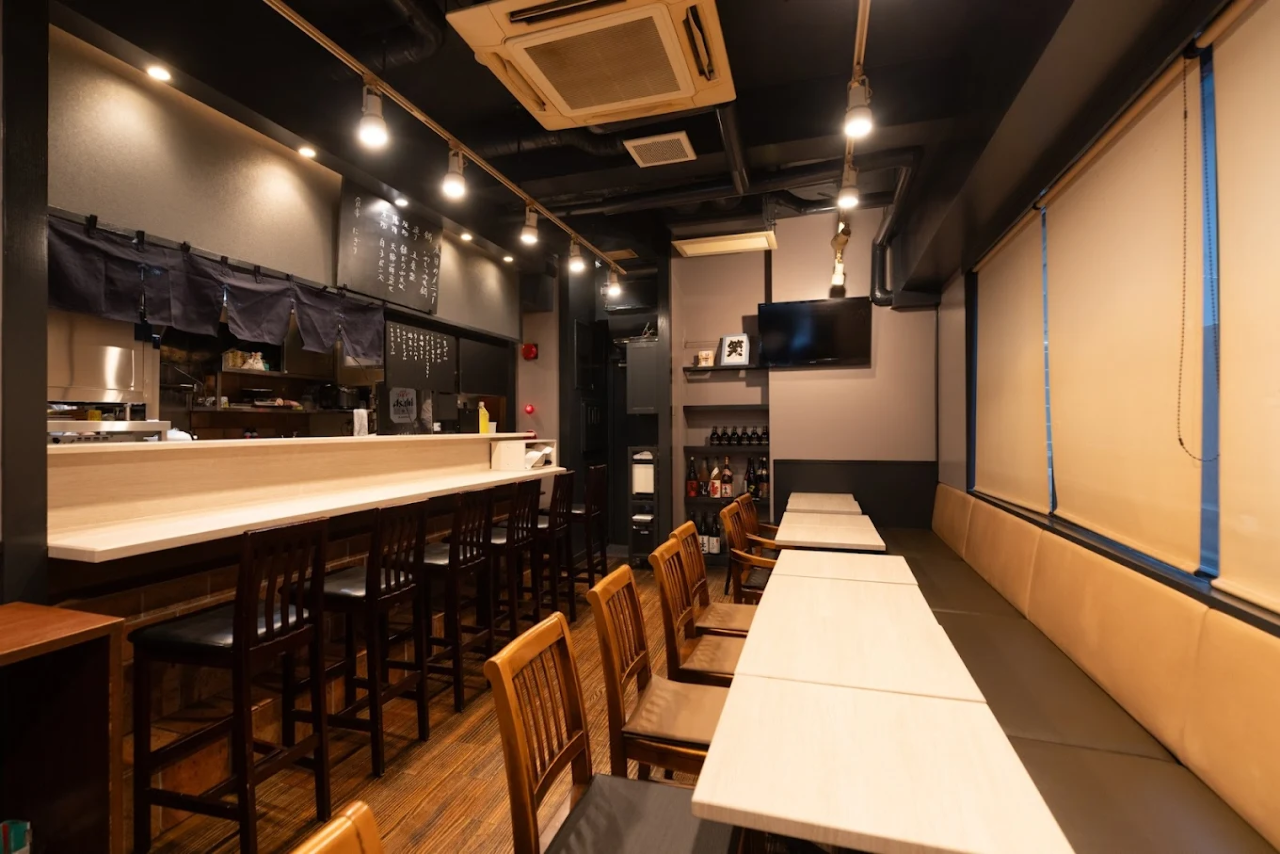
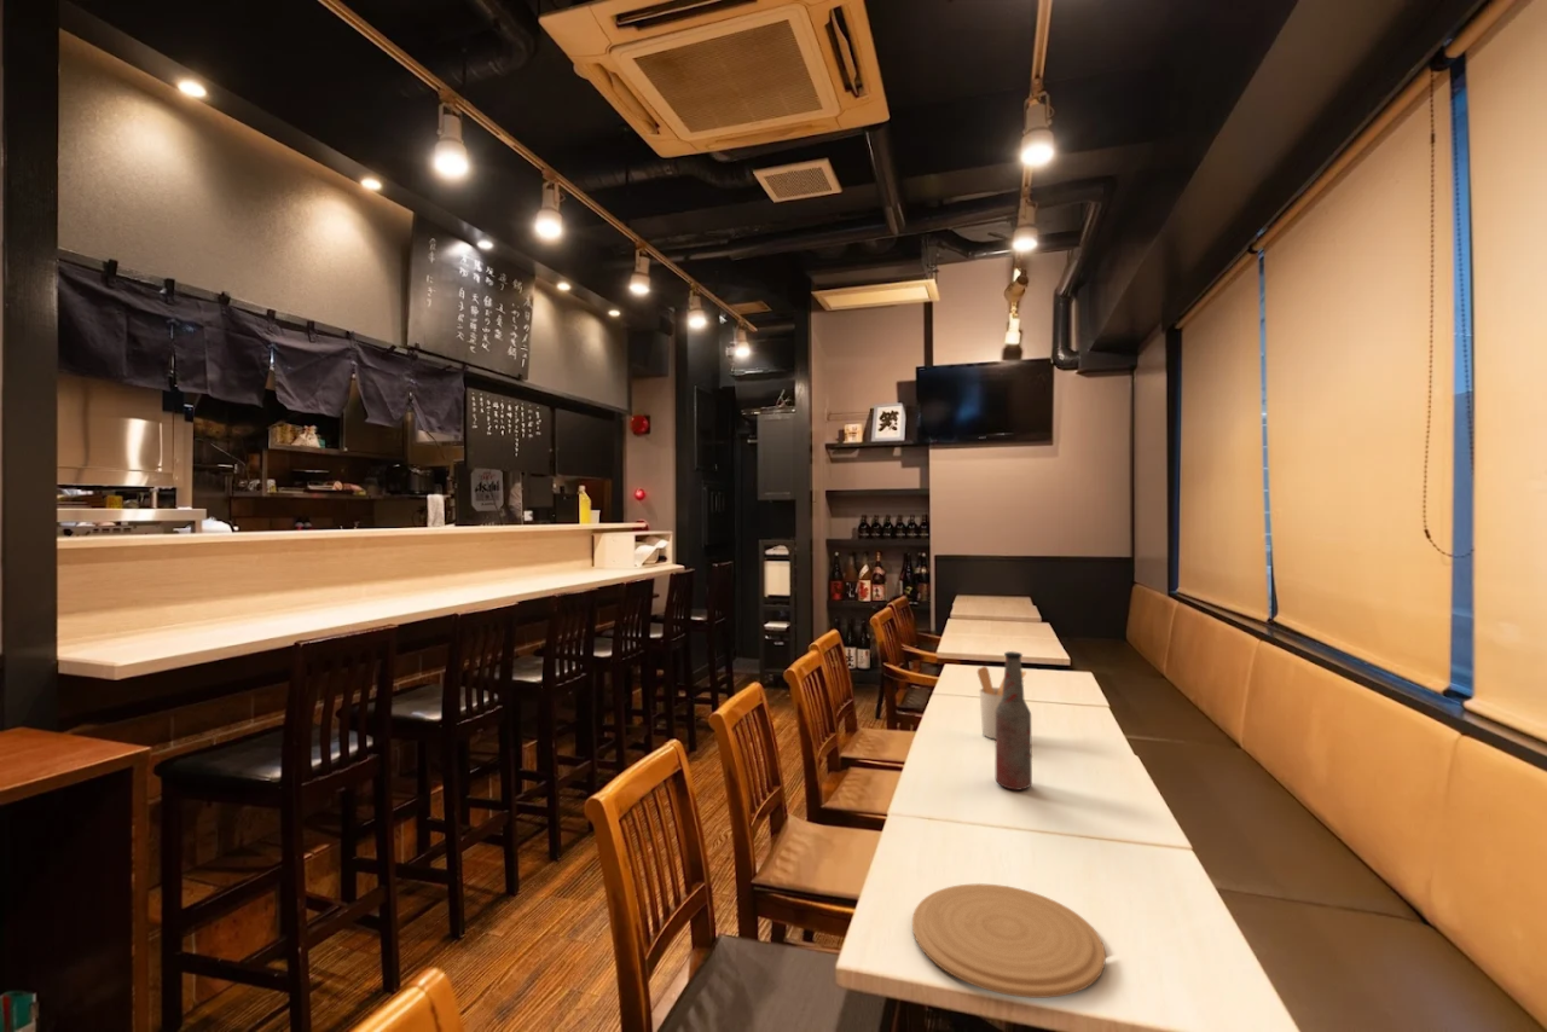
+ utensil holder (1001, 698)
+ plate (1004, 932)
+ bottle (1013, 719)
